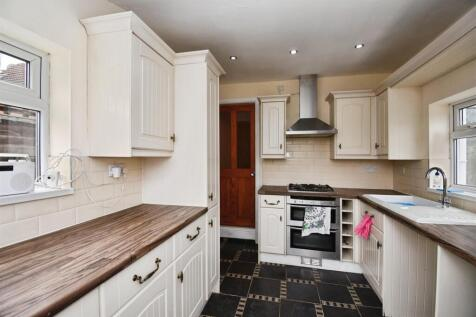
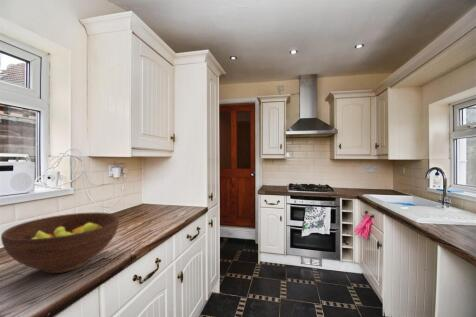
+ fruit bowl (67, 244)
